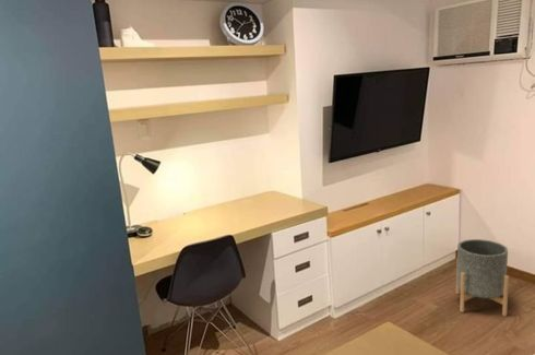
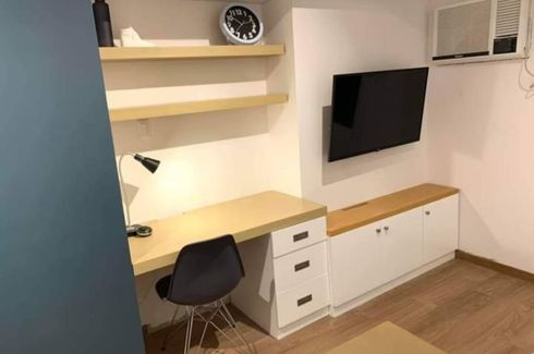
- planter (480, 275)
